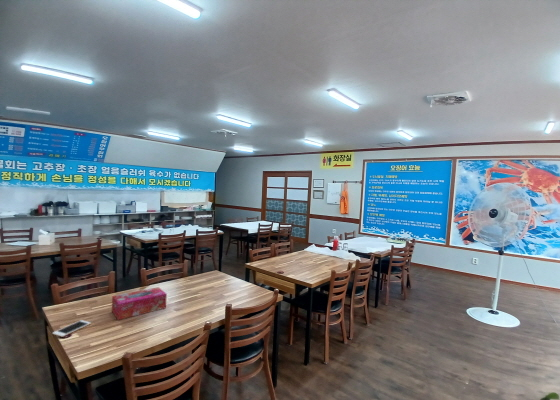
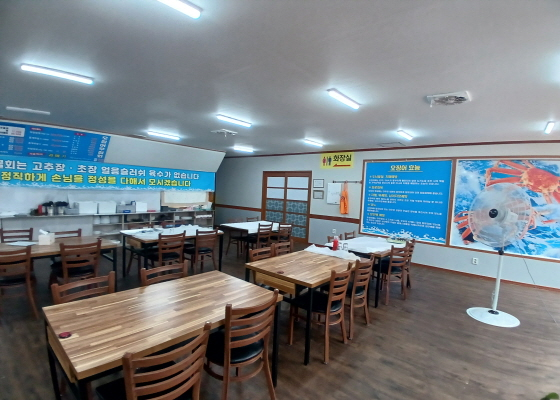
- tissue box (139, 302)
- cell phone (72, 328)
